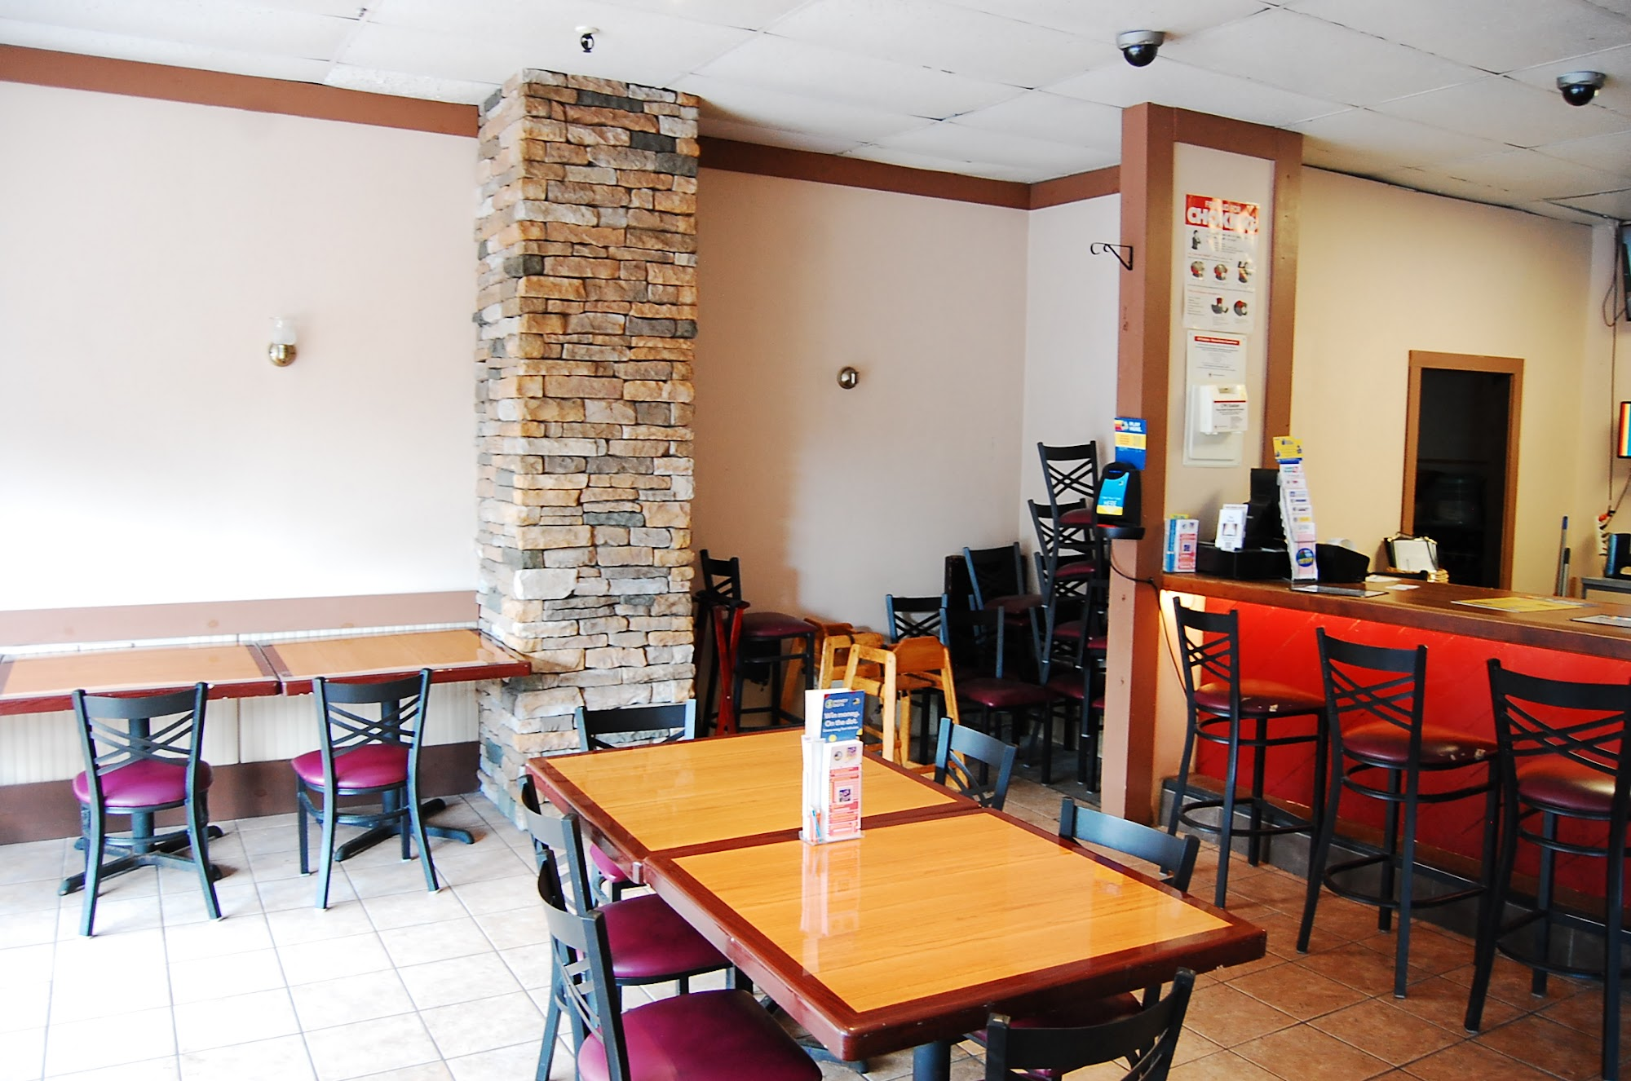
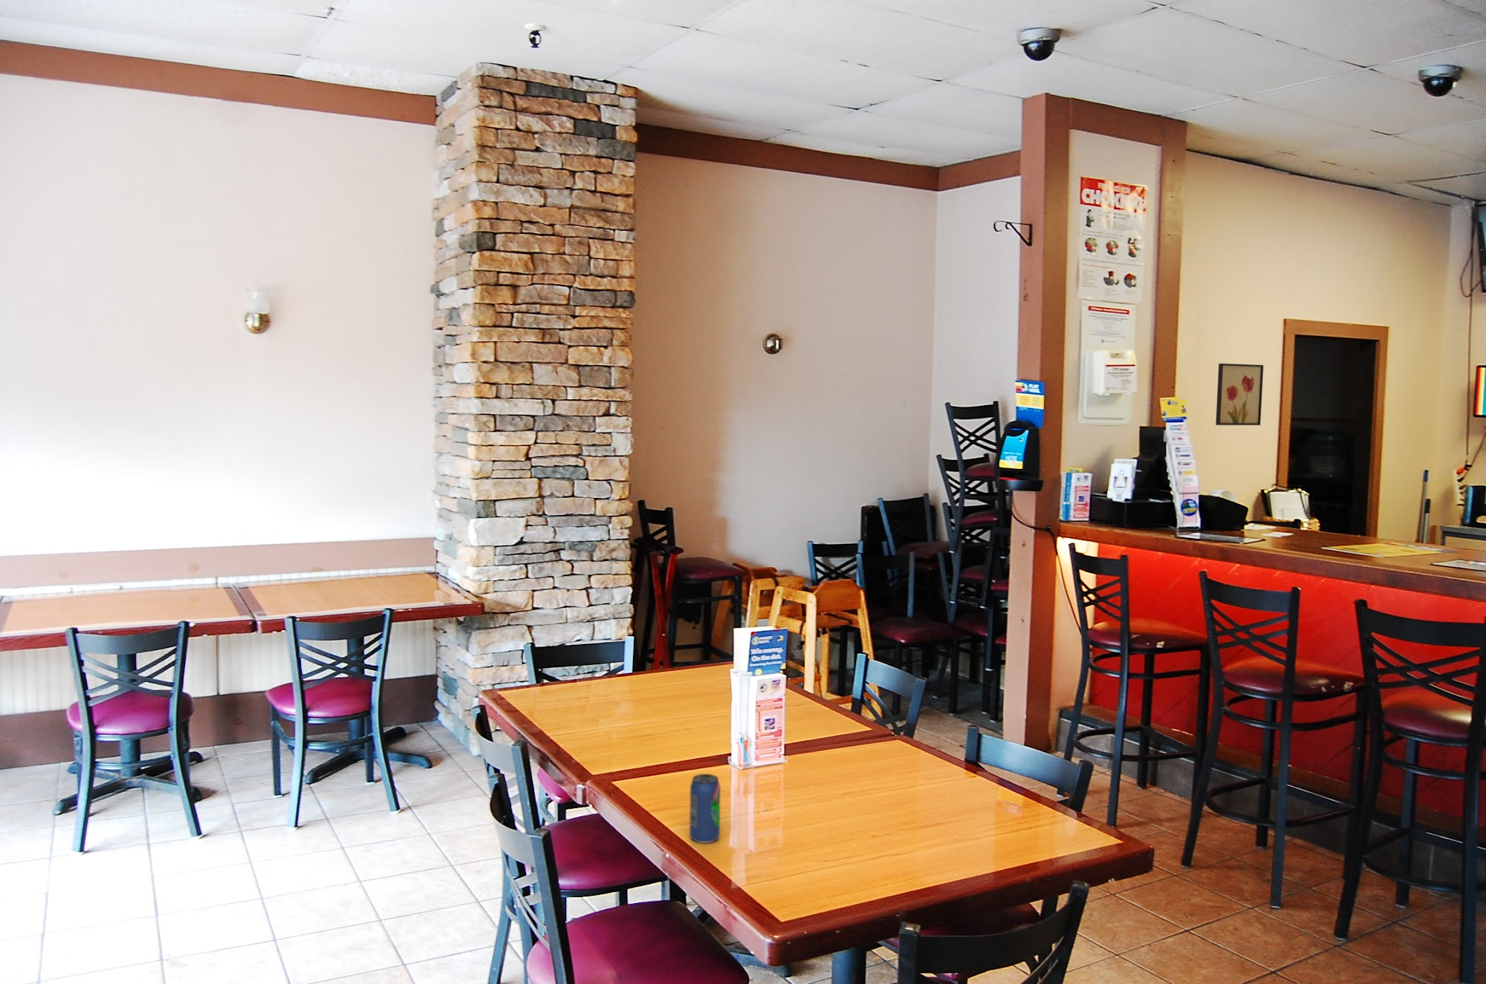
+ wall art (1239, 394)
+ beverage can (705, 807)
